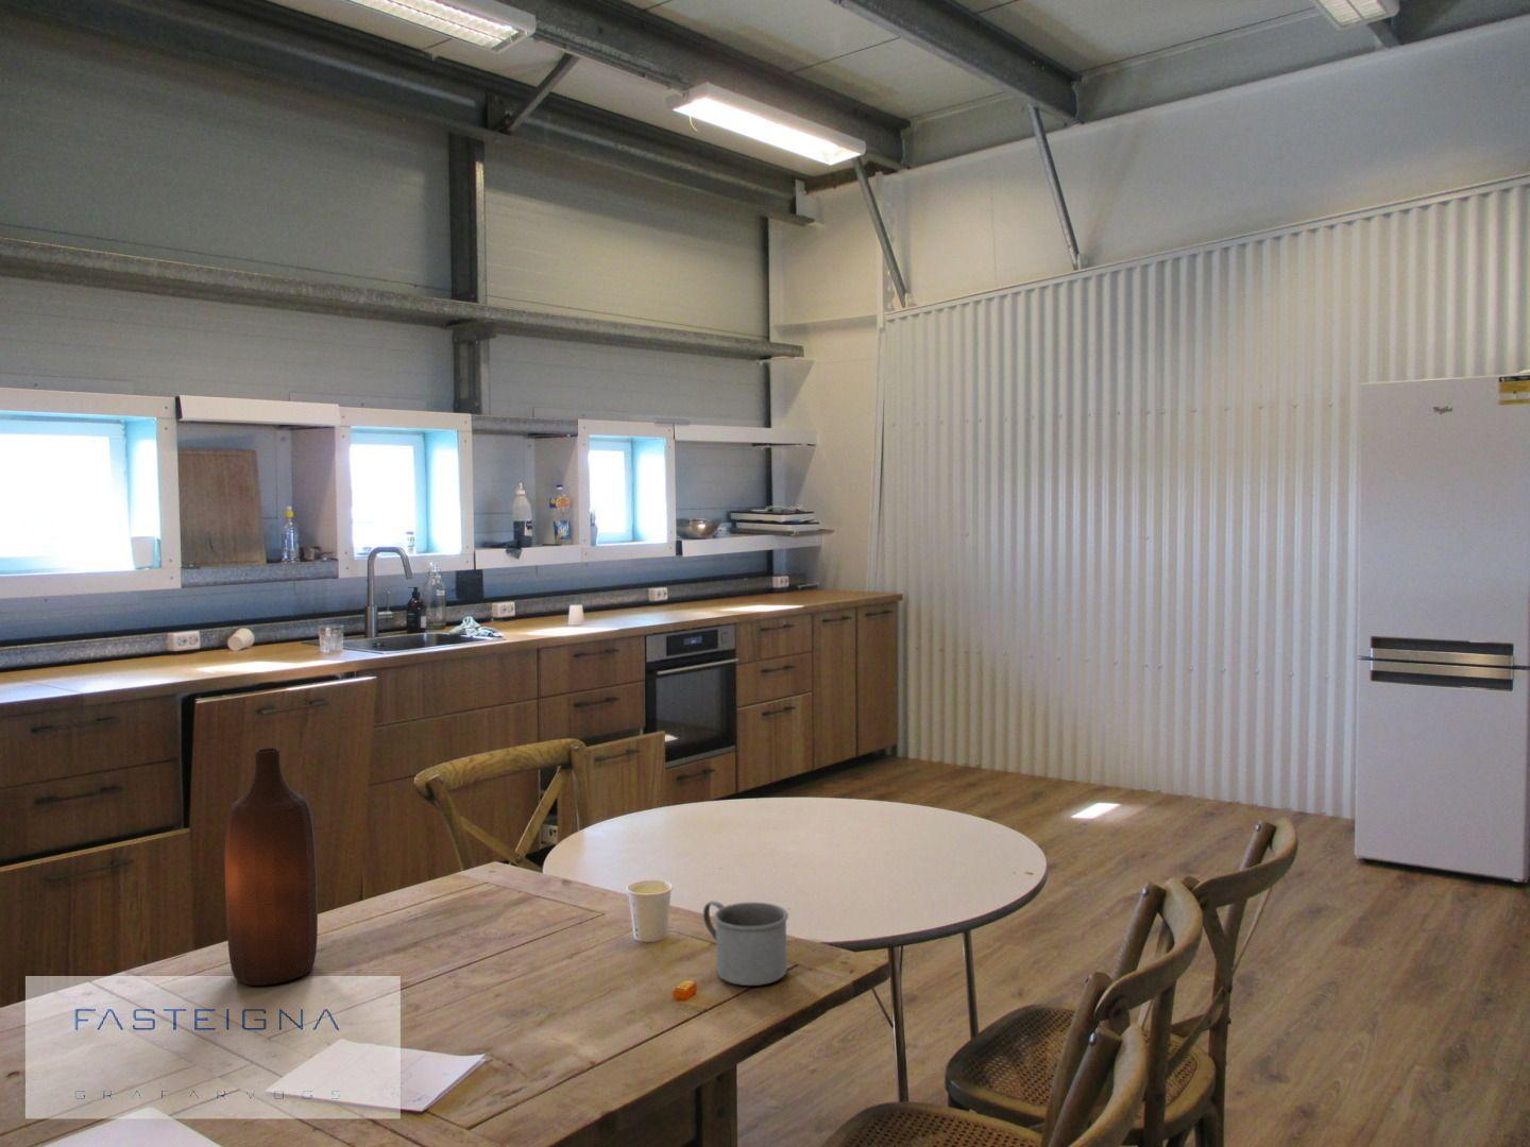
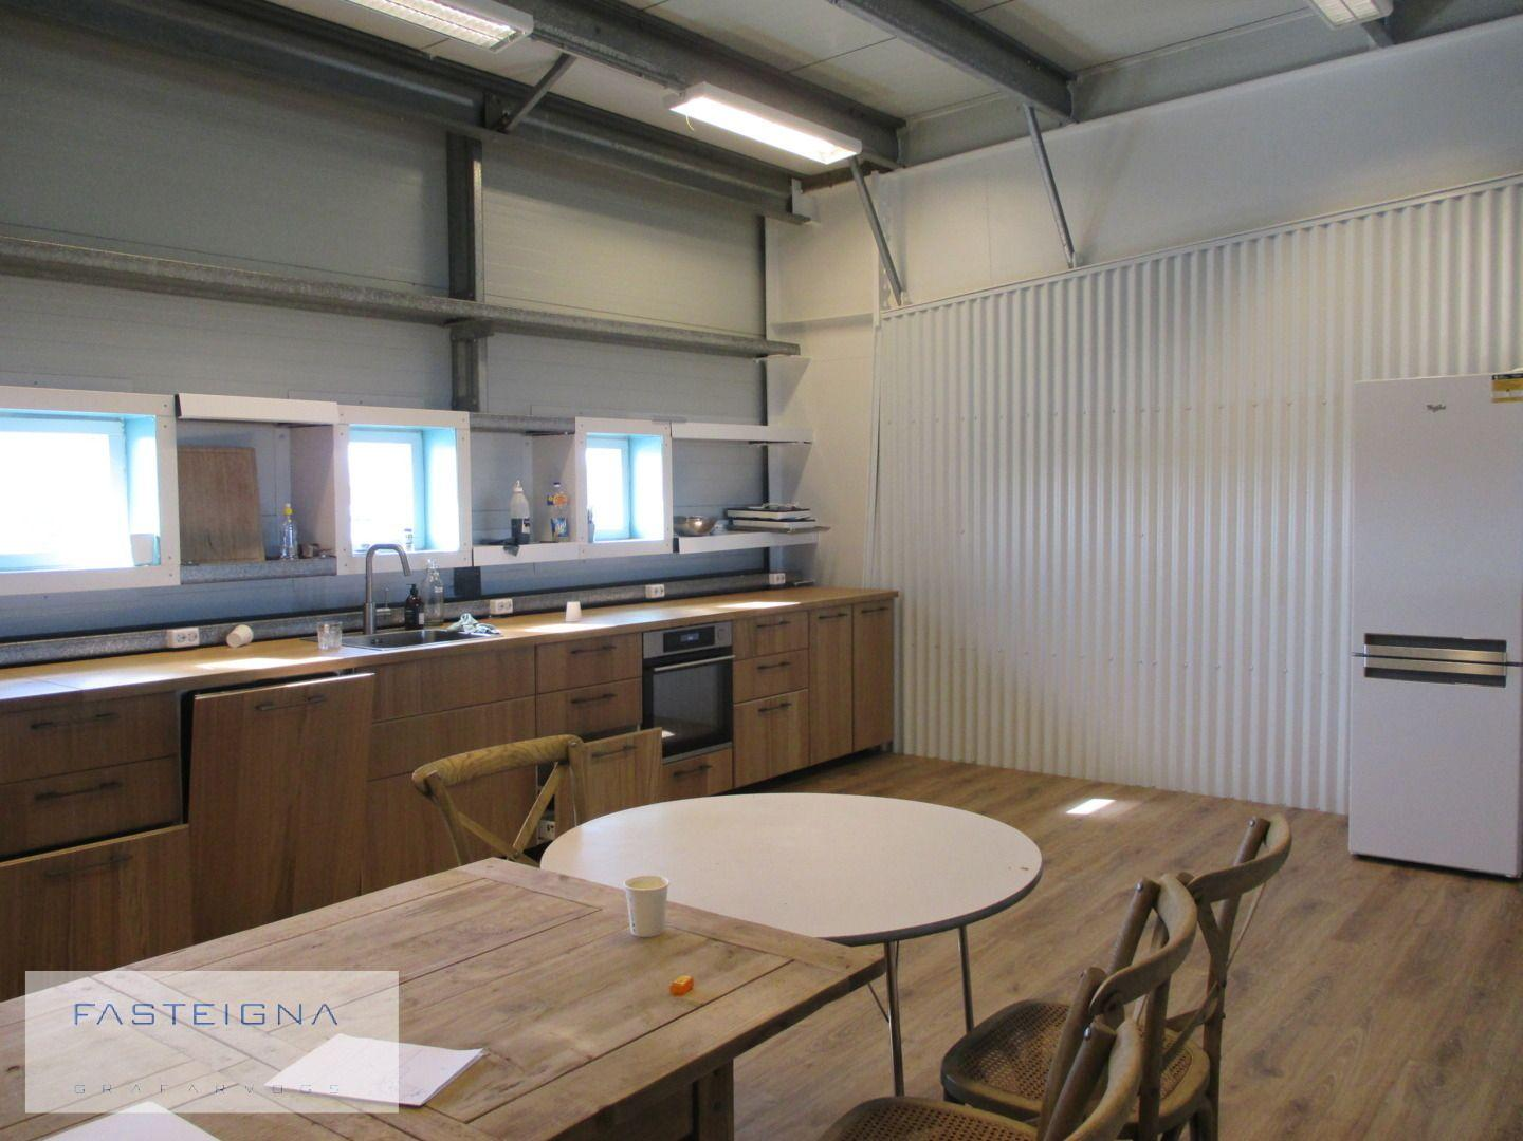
- bottle (271, 861)
- mug (746, 941)
